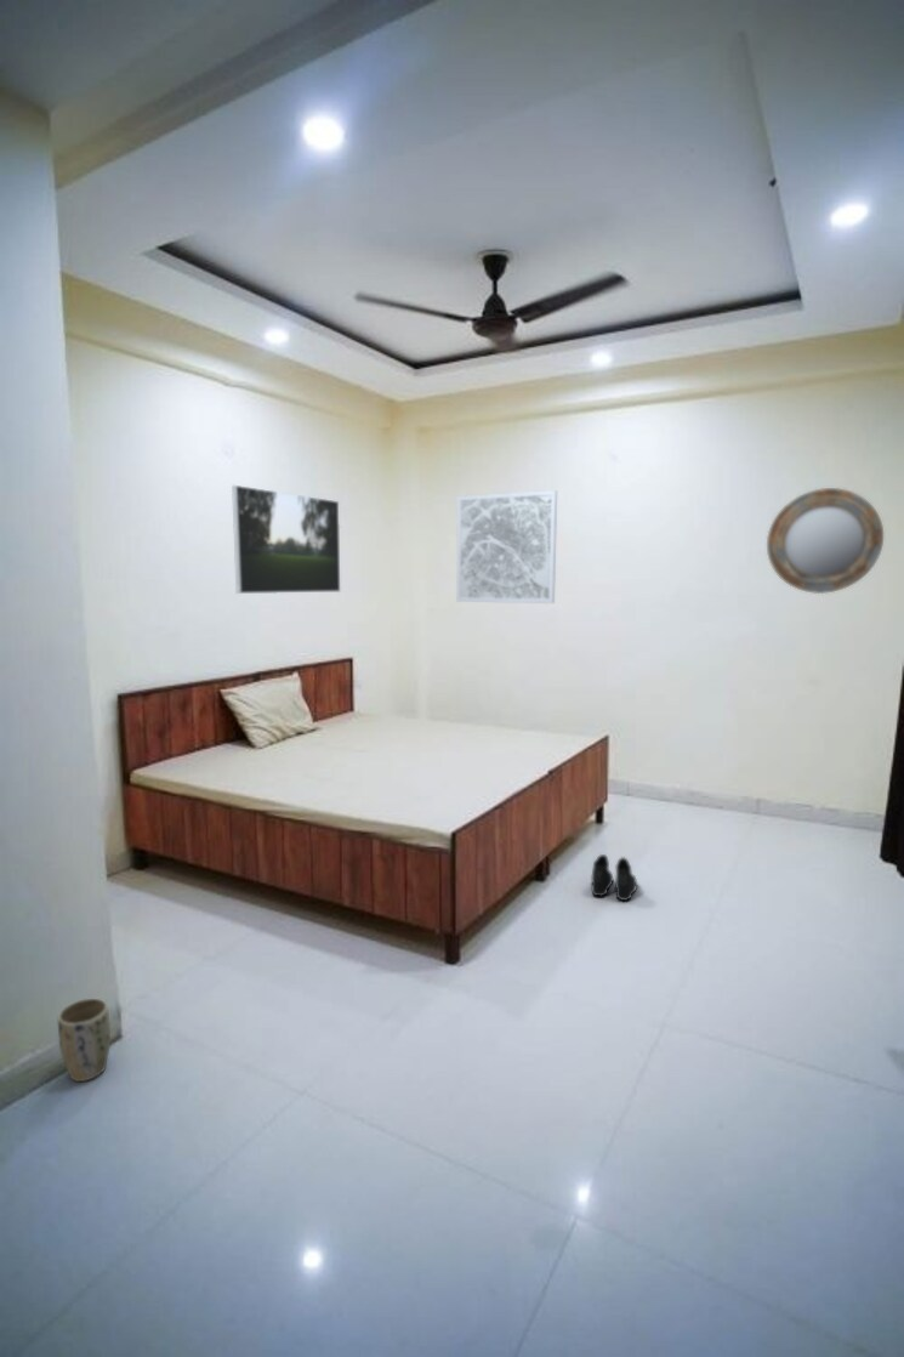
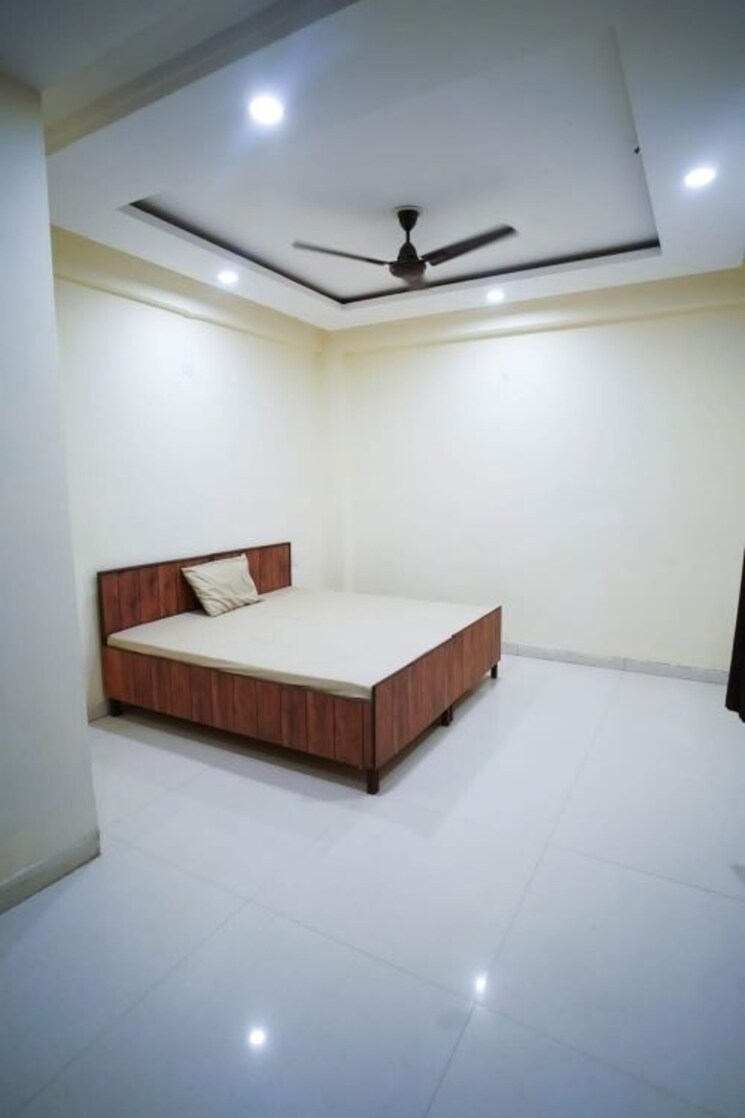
- boots (616, 871)
- home mirror (823, 541)
- wall art (504, 549)
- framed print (291, 544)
- plant pot (85, 1040)
